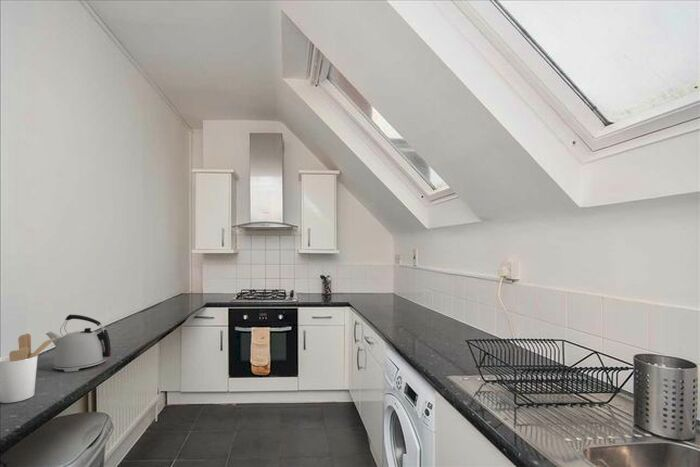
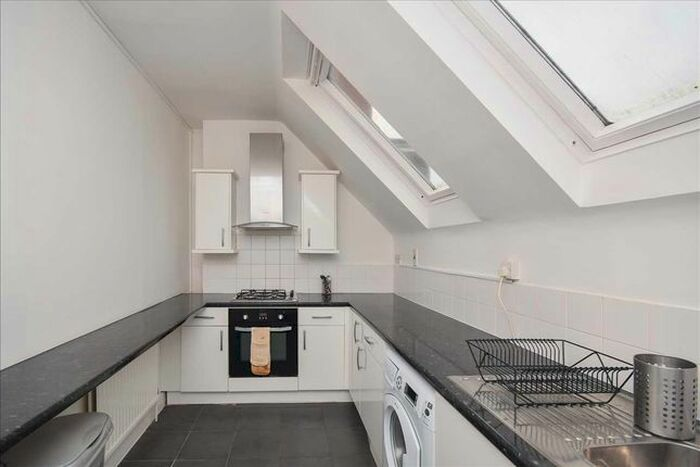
- kettle (78, 339)
- utensil holder (28, 366)
